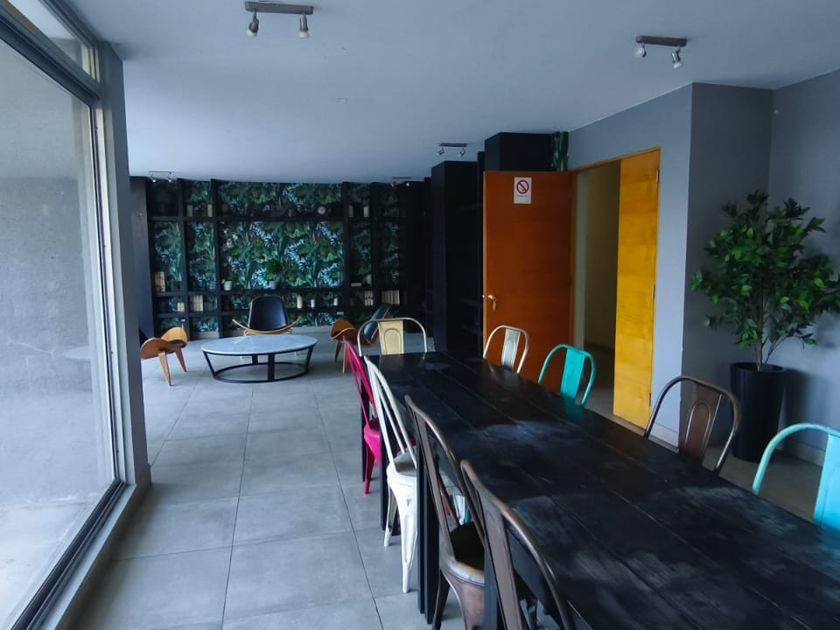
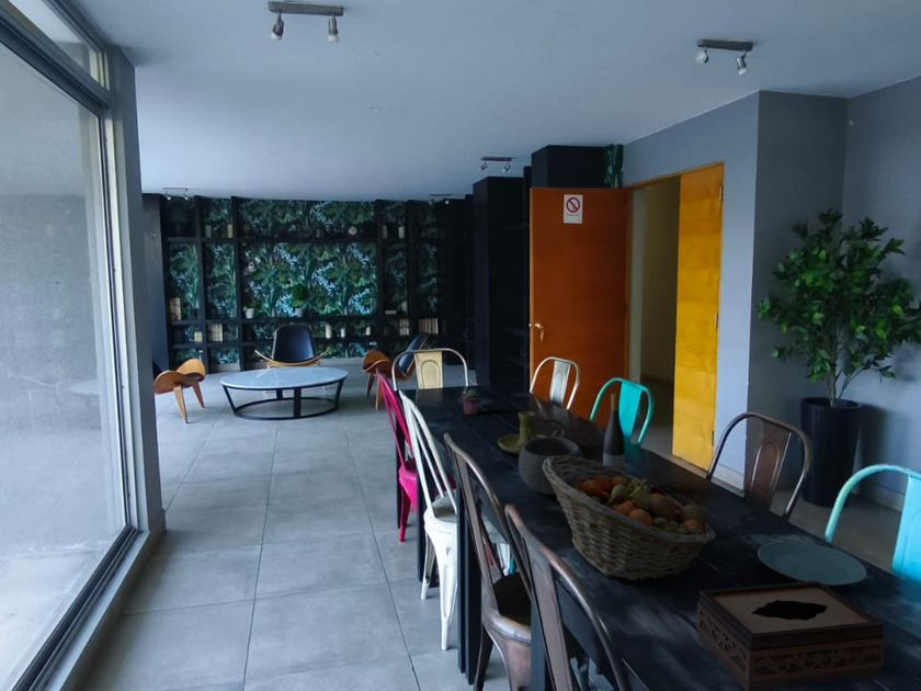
+ fruit basket (623, 509)
+ candle holder (533, 431)
+ wine bottle (614, 439)
+ plate (809, 566)
+ potted succulent (470, 401)
+ tissue box (785, 632)
+ bowl (543, 463)
